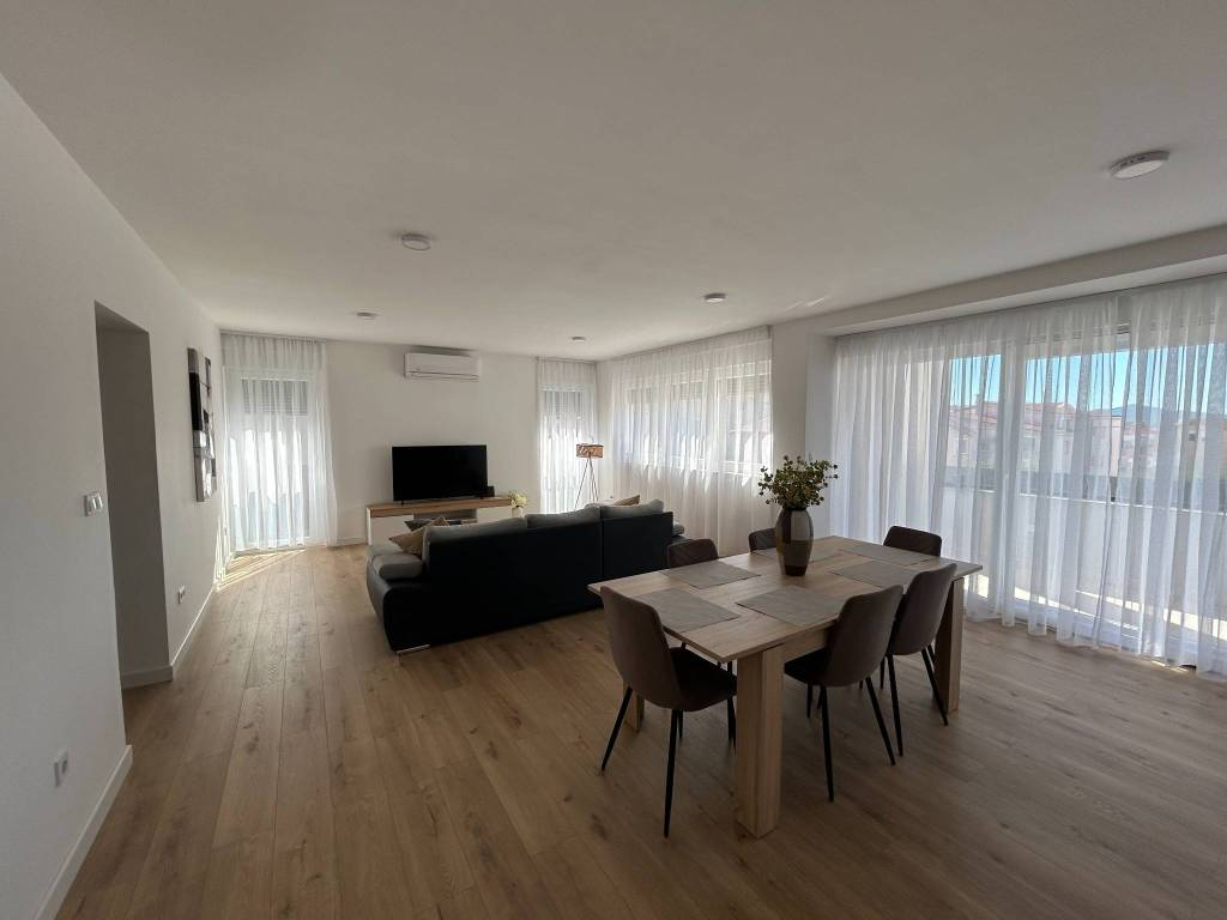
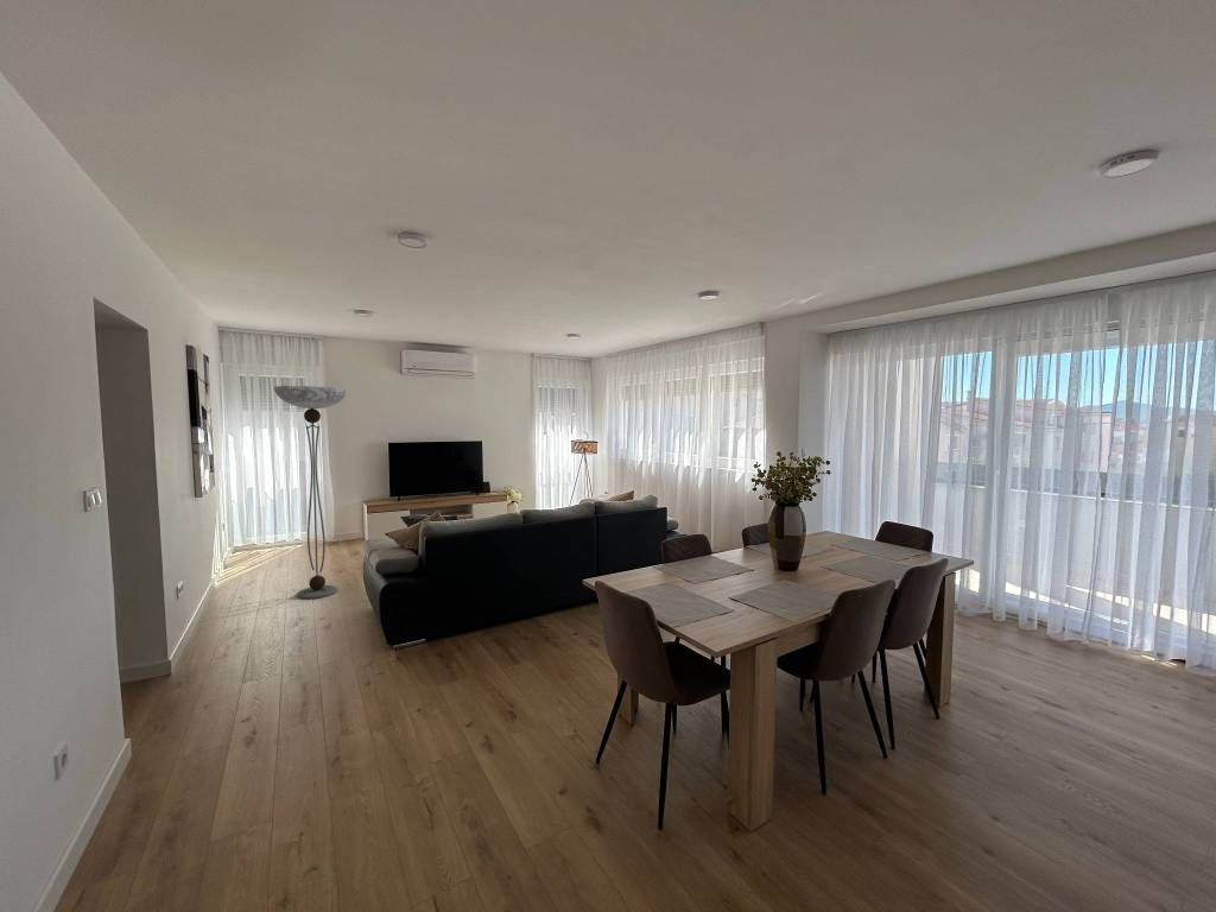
+ floor lamp (314, 492)
